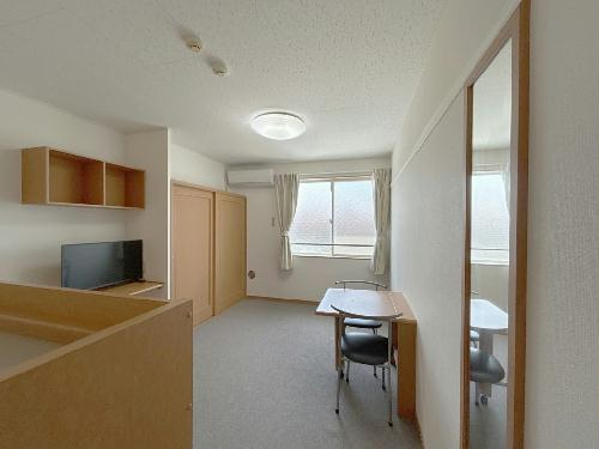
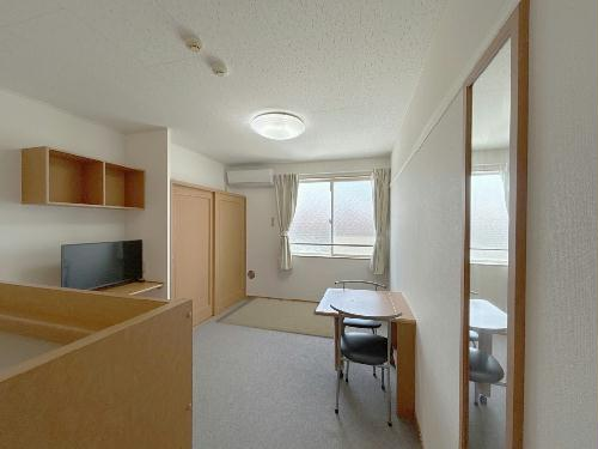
+ rug (289, 313)
